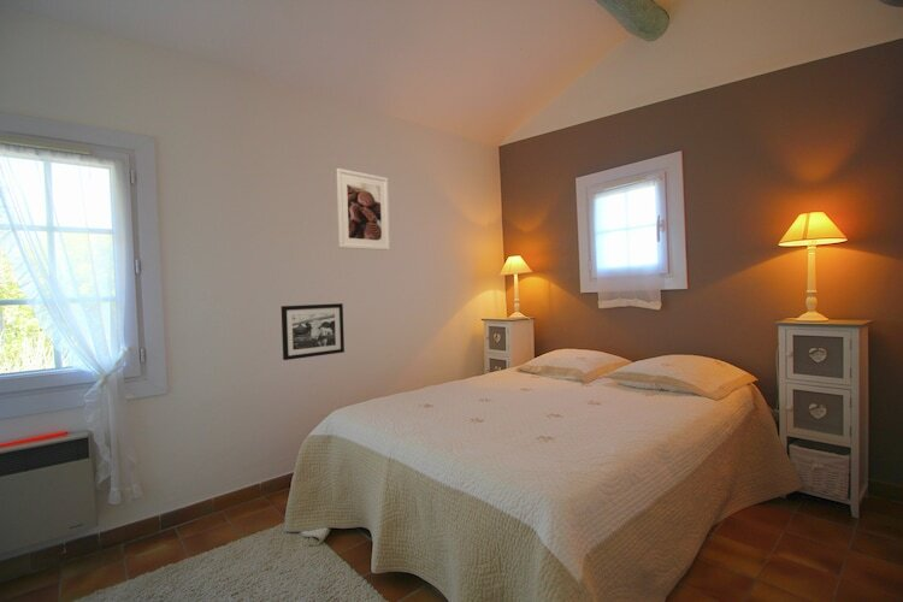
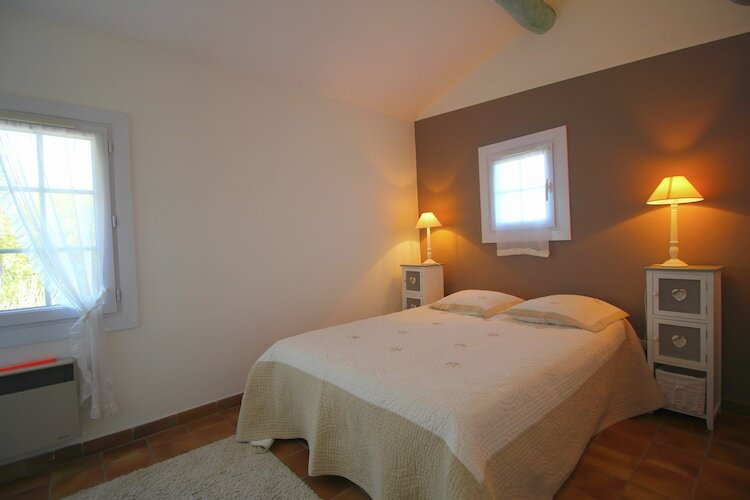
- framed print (364, 211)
- picture frame (314, 330)
